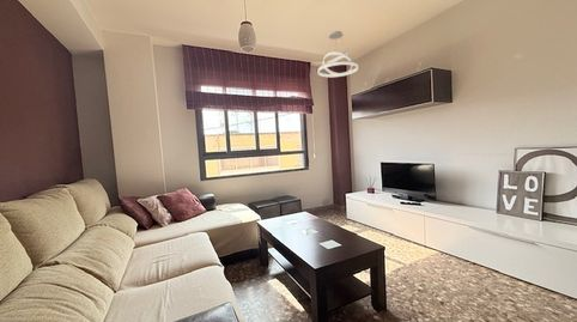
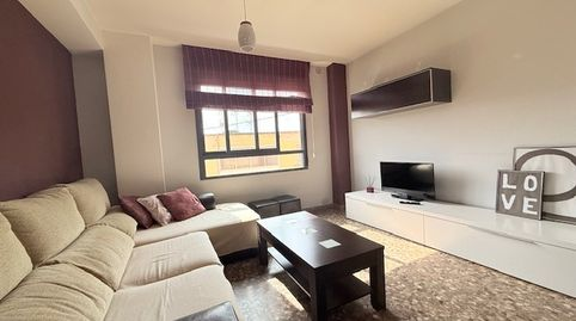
- pendant light (336, 53)
